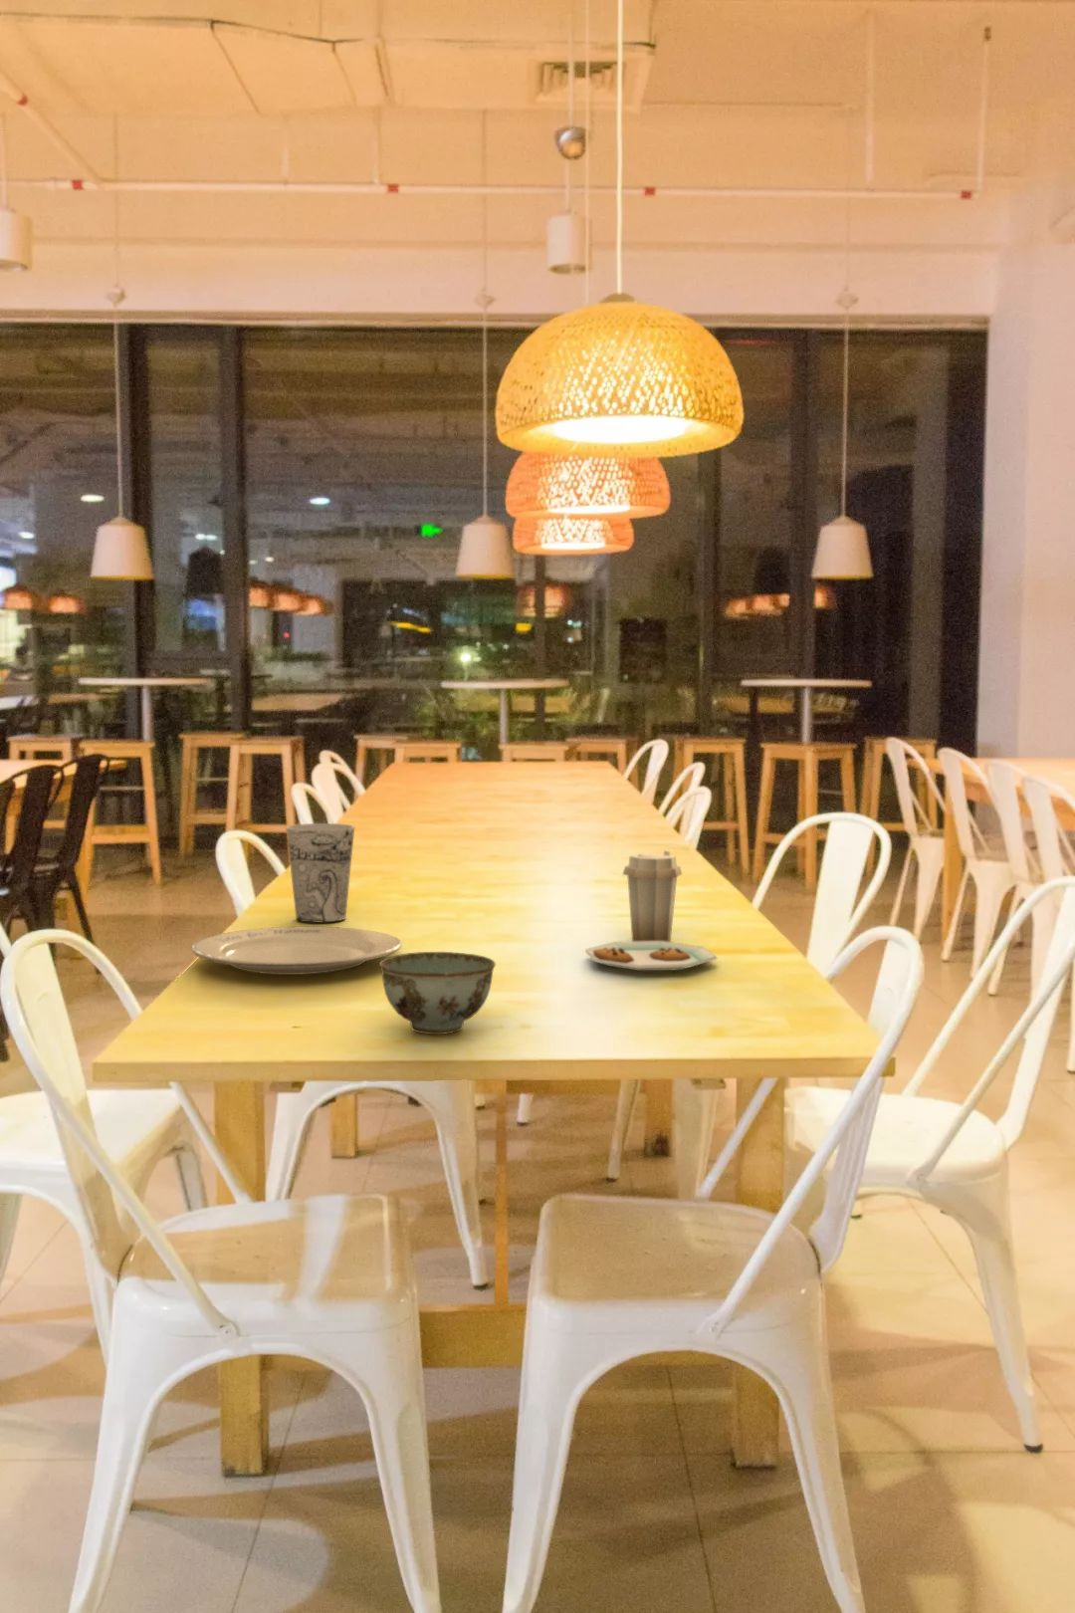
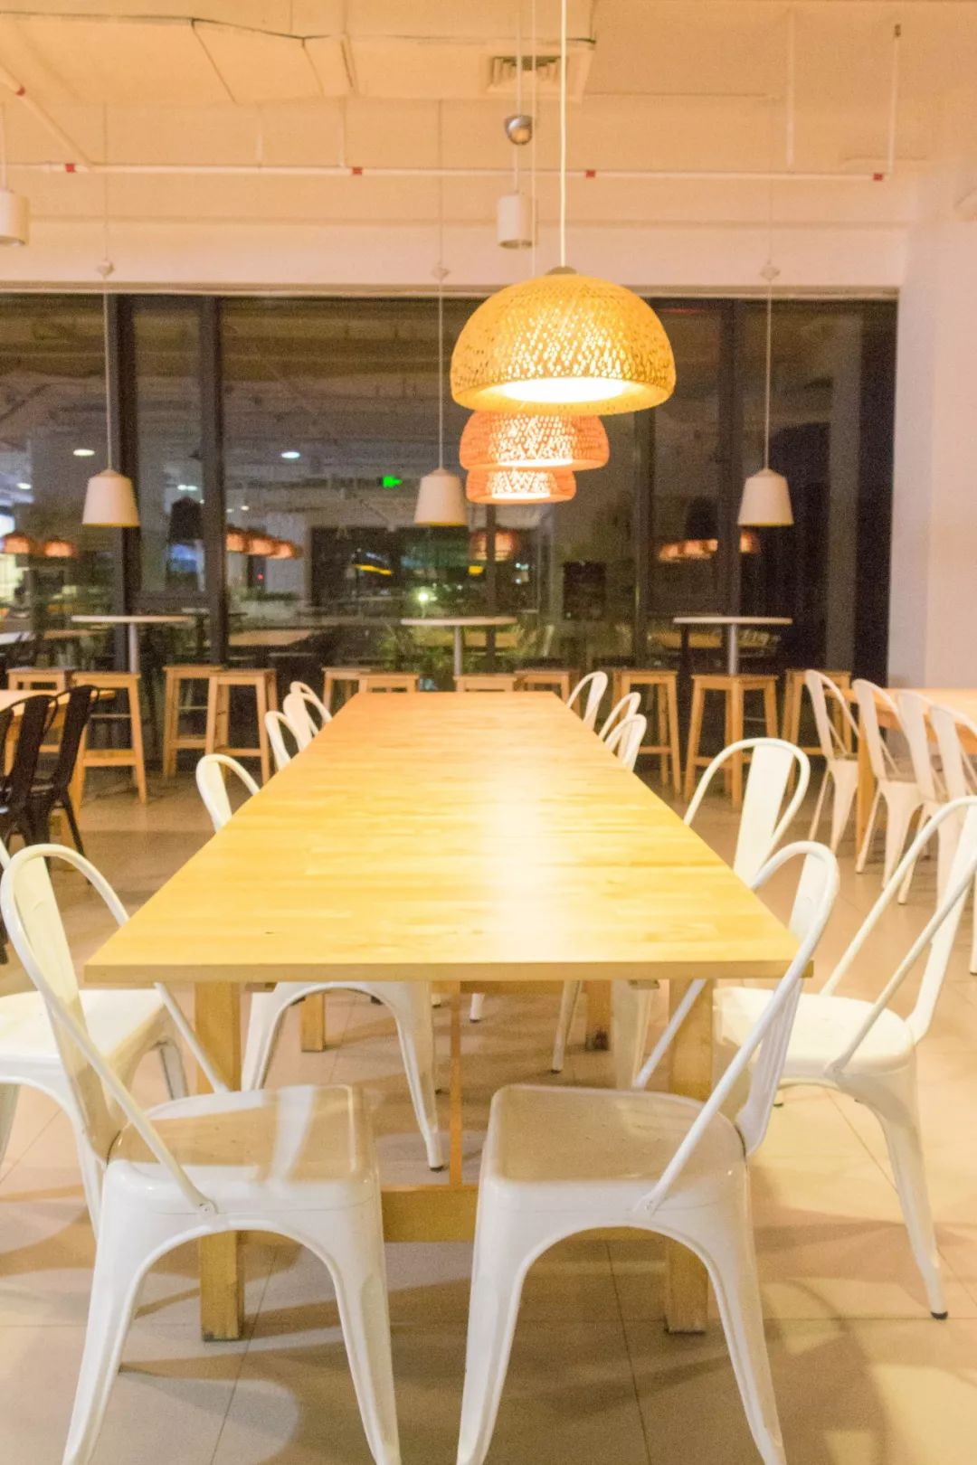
- bowl (437, 995)
- chinaware (298, 951)
- plate (656, 907)
- cup (320, 873)
